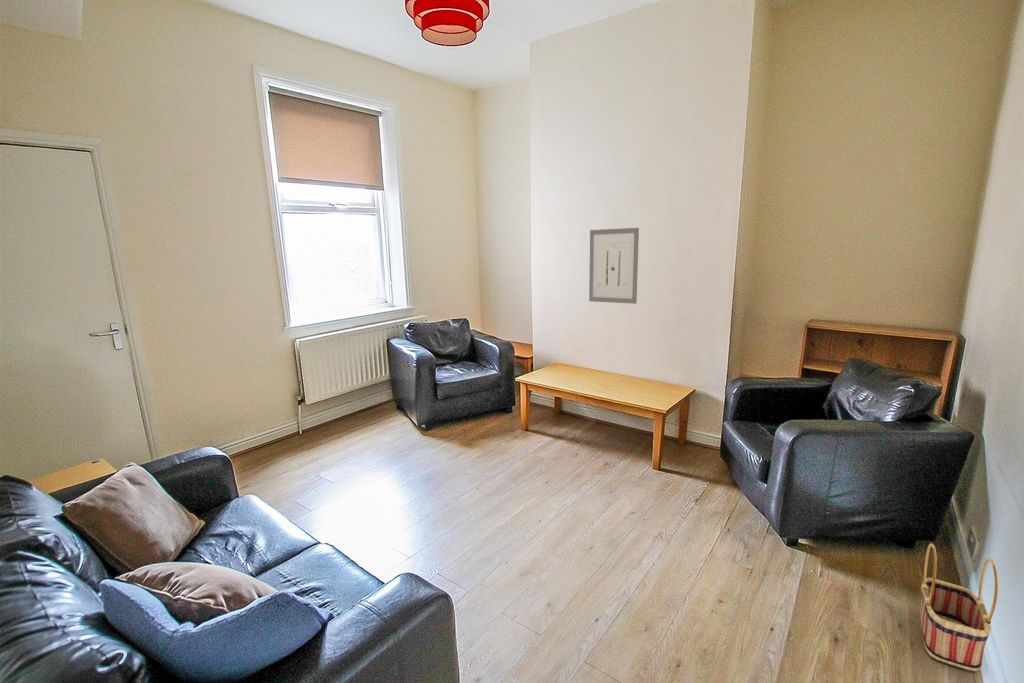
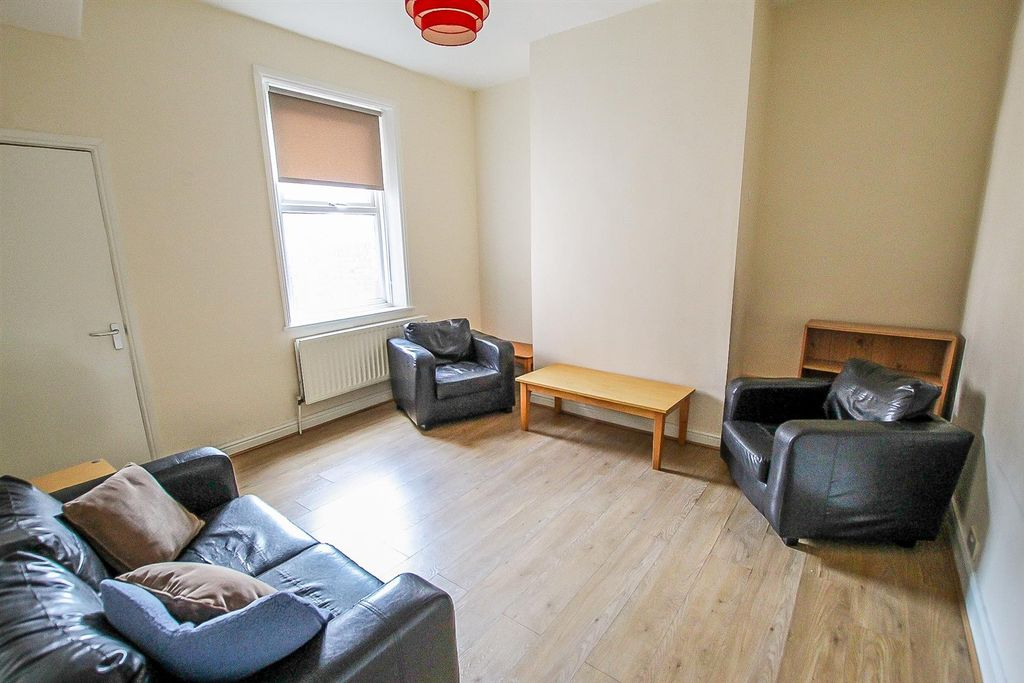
- wall art (612, 266)
- basket (955, 599)
